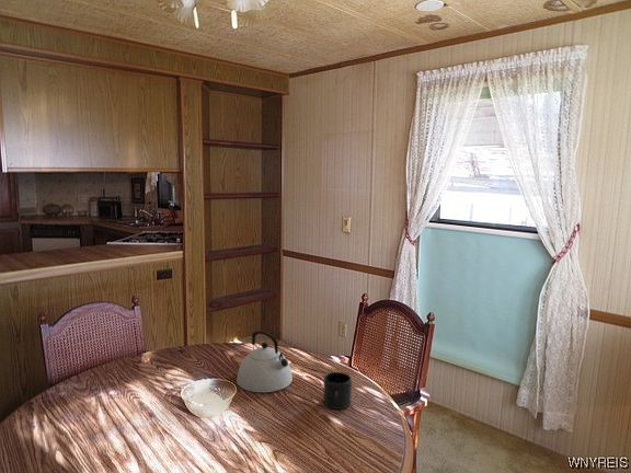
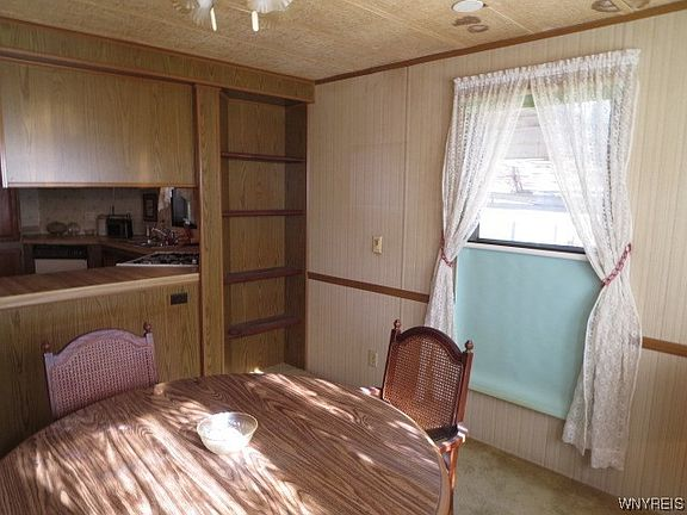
- mug (336, 391)
- kettle (265, 356)
